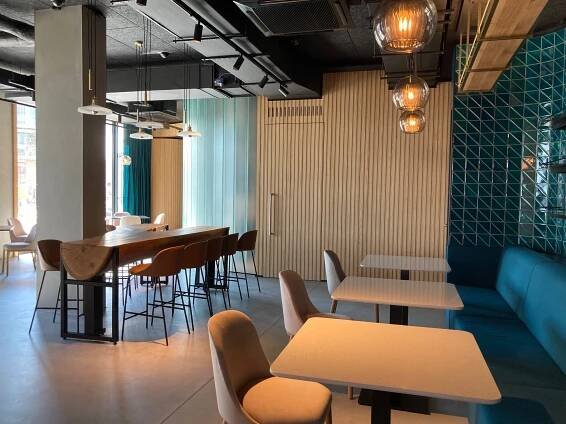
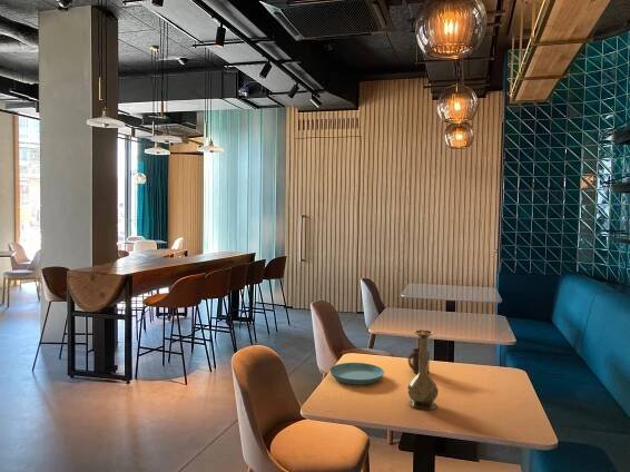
+ saucer (356, 373)
+ cup (419, 361)
+ vase (423, 367)
